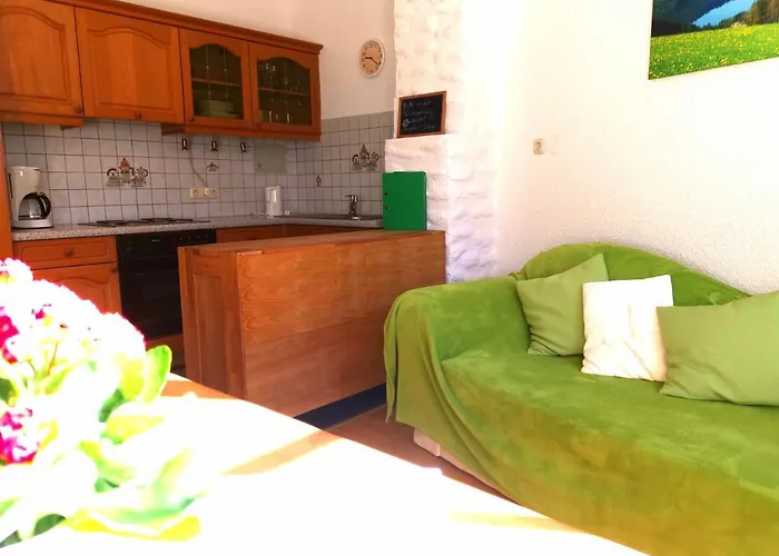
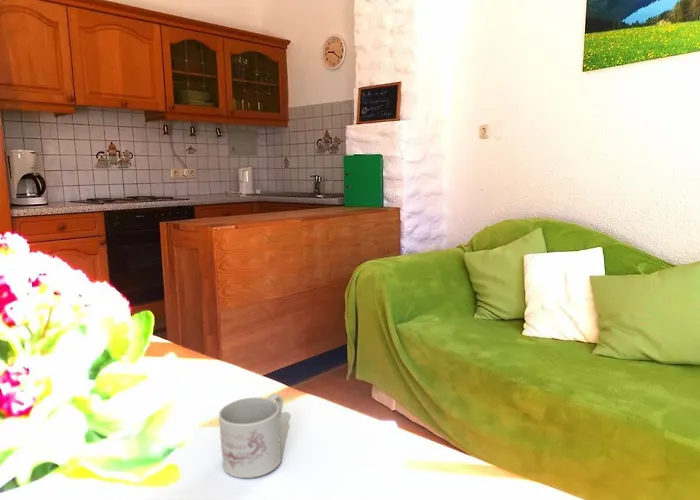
+ mug (257, 431)
